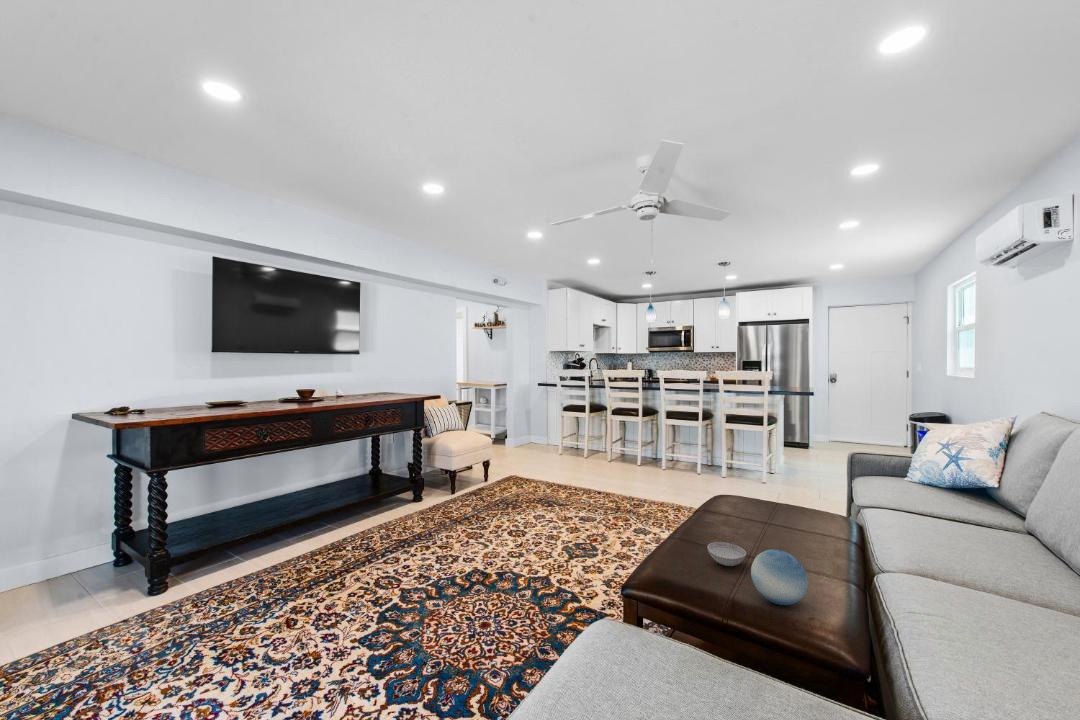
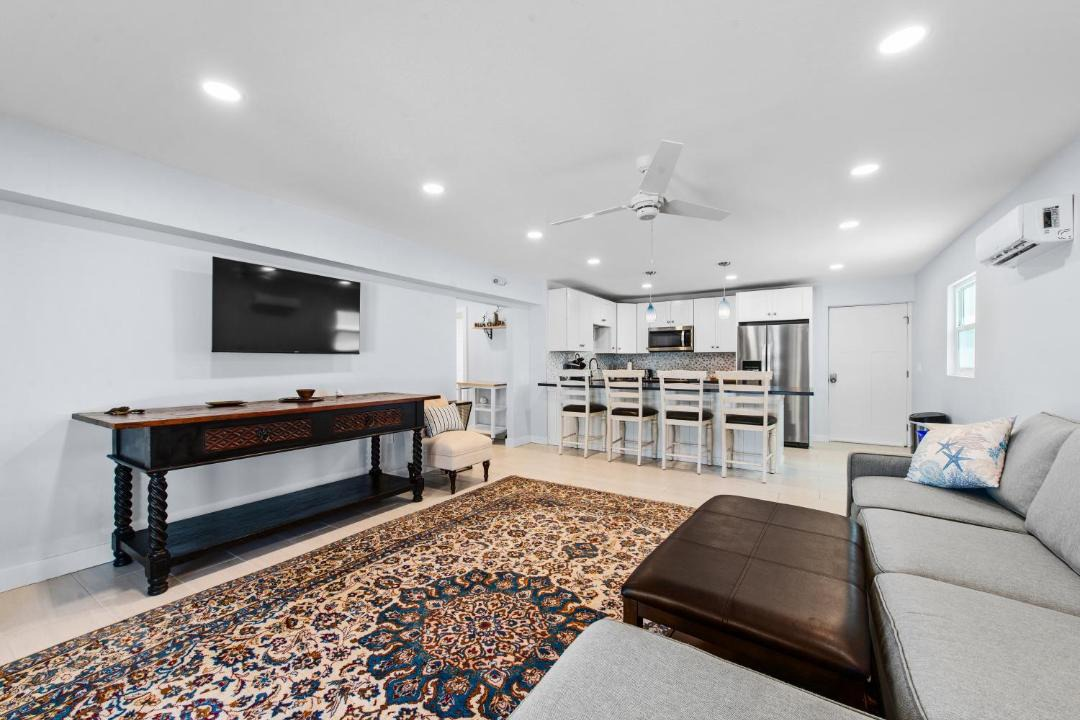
- bowl (726, 556)
- decorative ball (778, 576)
